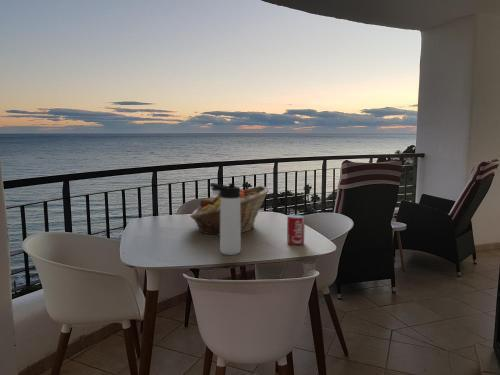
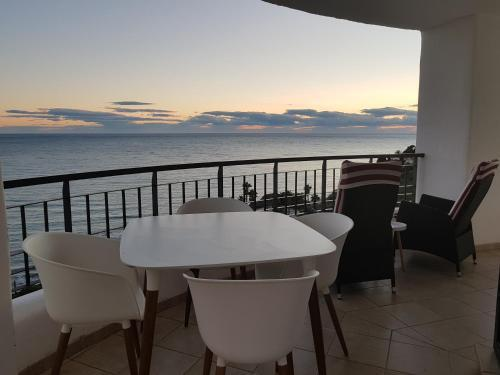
- beverage can (295, 229)
- thermos bottle (225, 218)
- fruit basket (240, 208)
